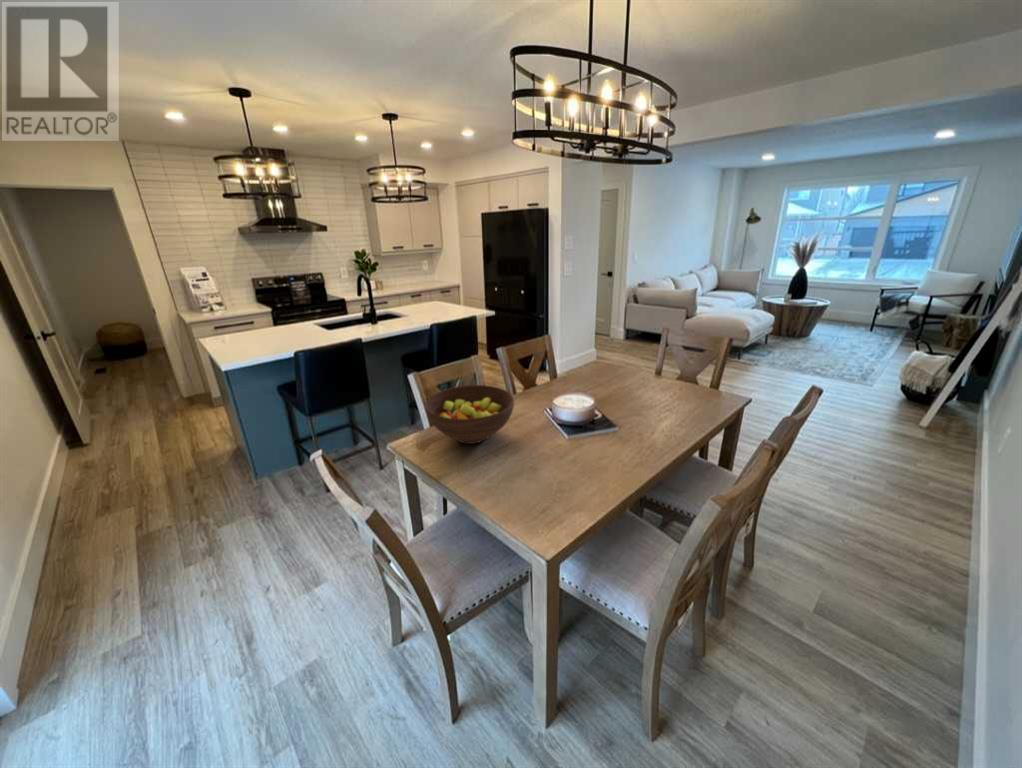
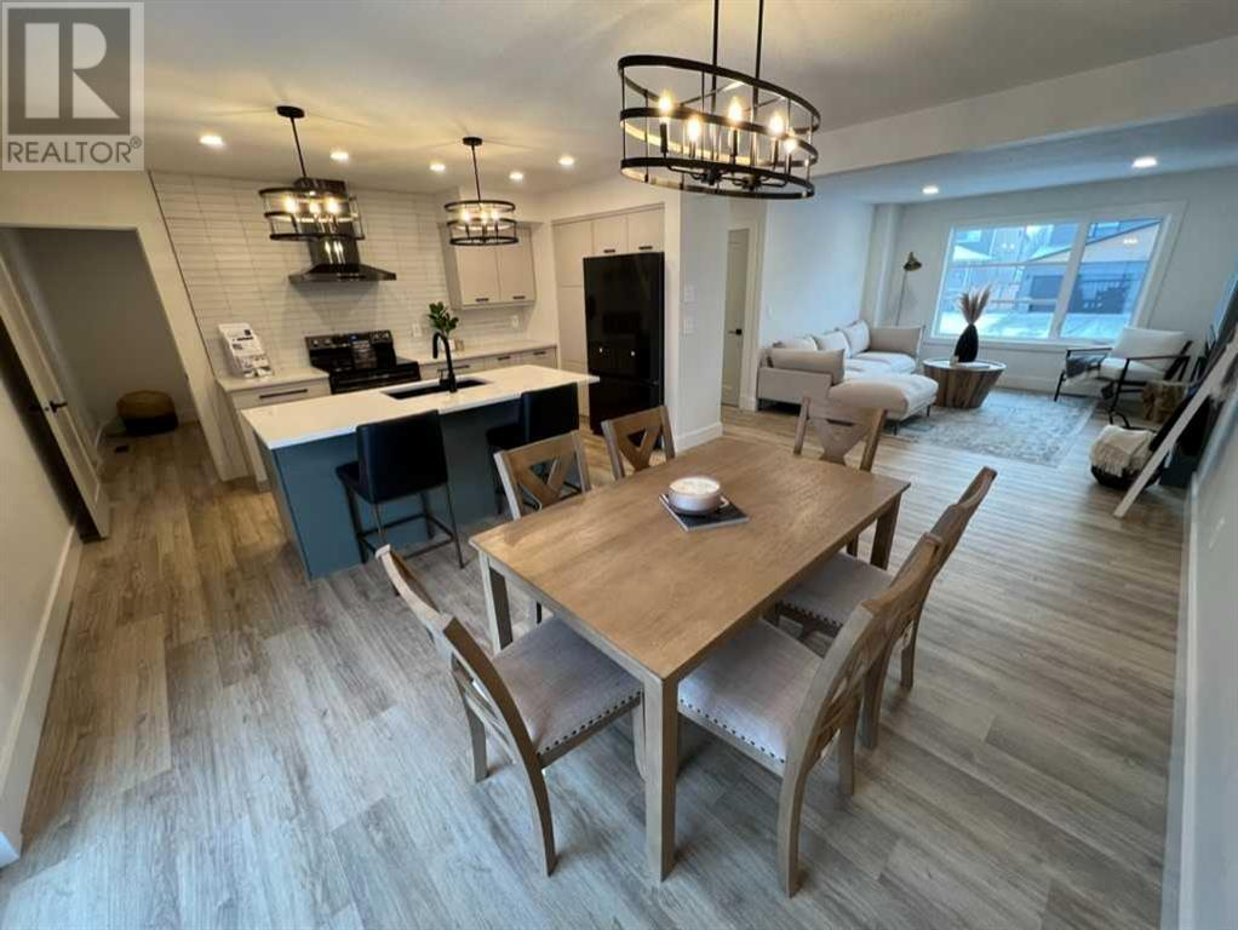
- fruit bowl (471, 418)
